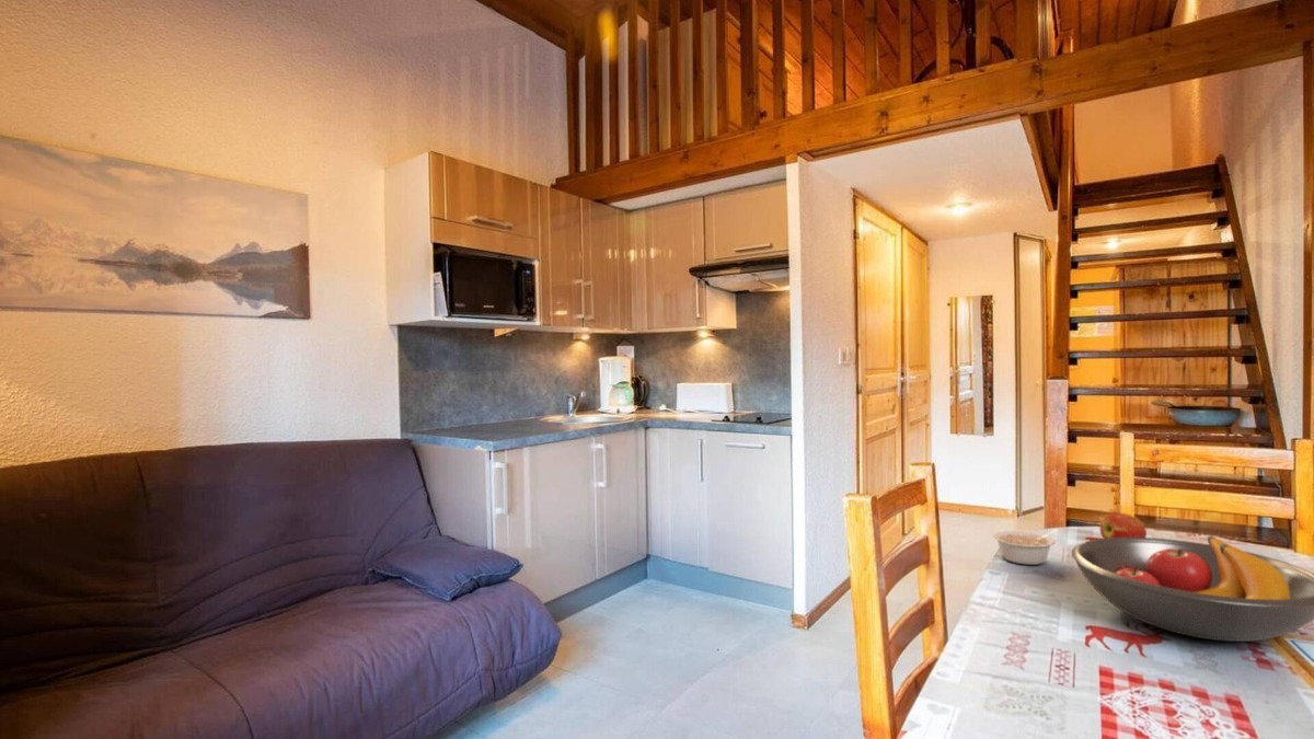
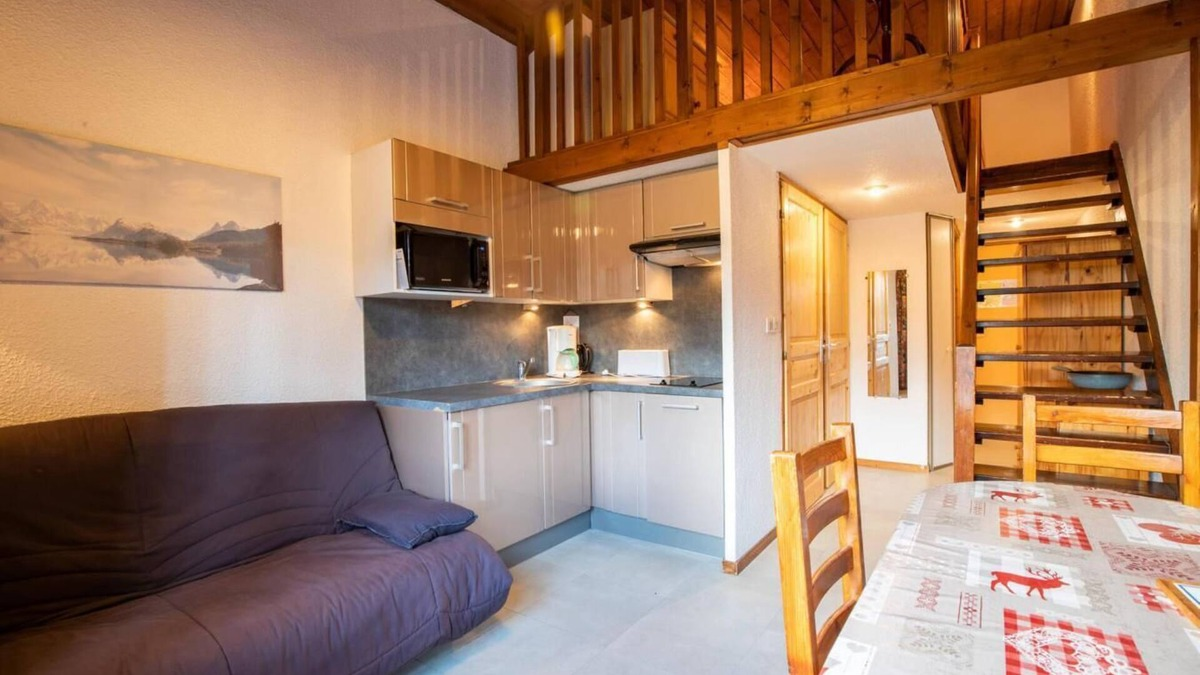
- legume (1024, 545)
- apple (1123, 530)
- fruit bowl (1190, 586)
